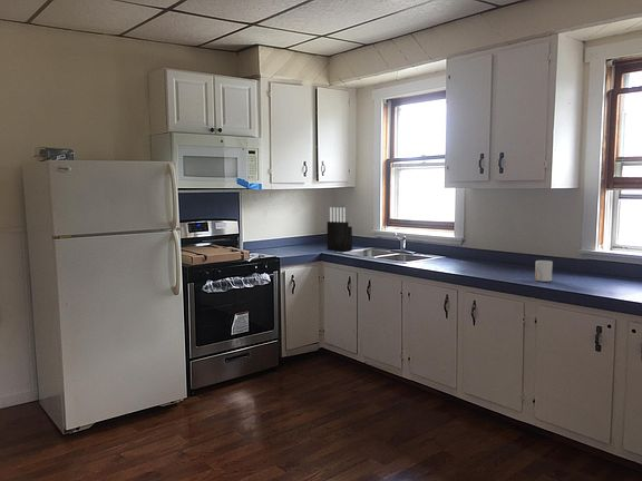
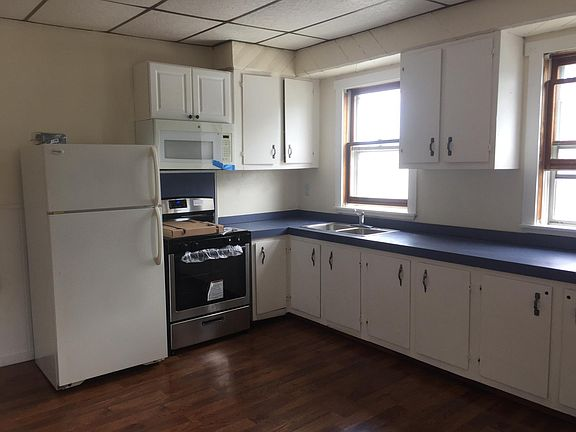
- knife block (340, 228)
- mug (541, 269)
